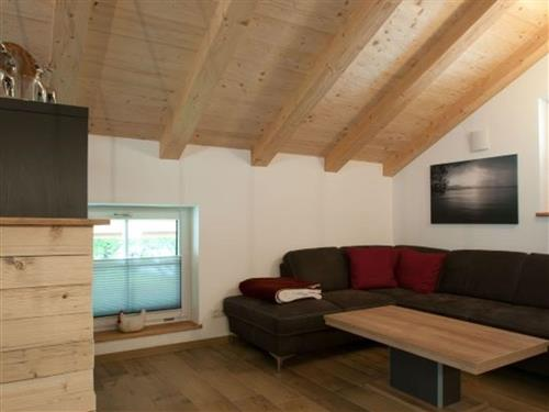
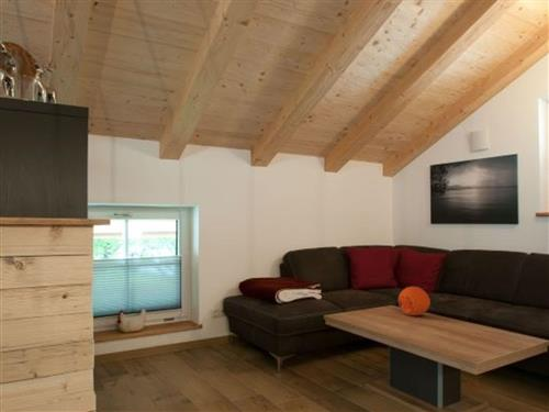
+ decorative ball (414, 301)
